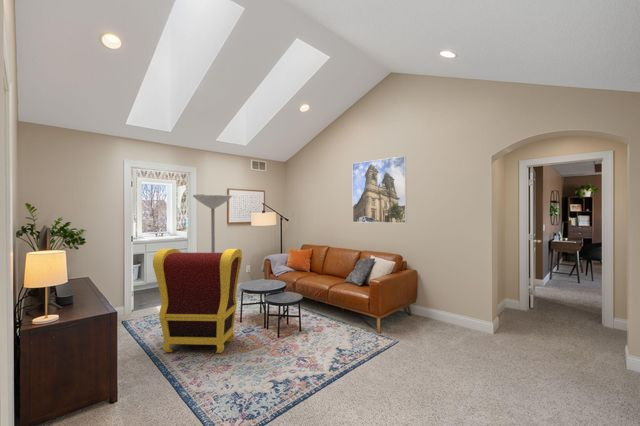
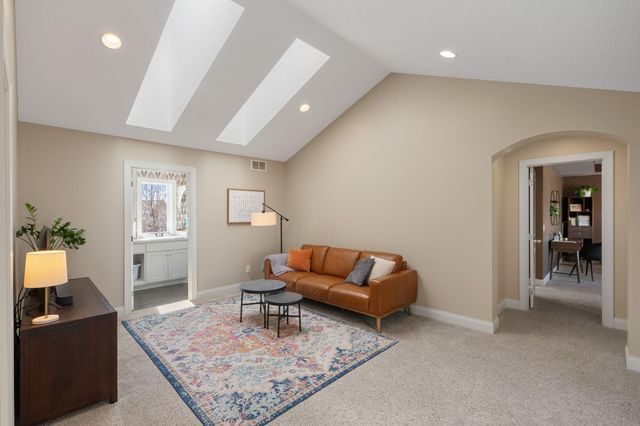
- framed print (377, 191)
- armchair (200, 297)
- floor lamp (213, 248)
